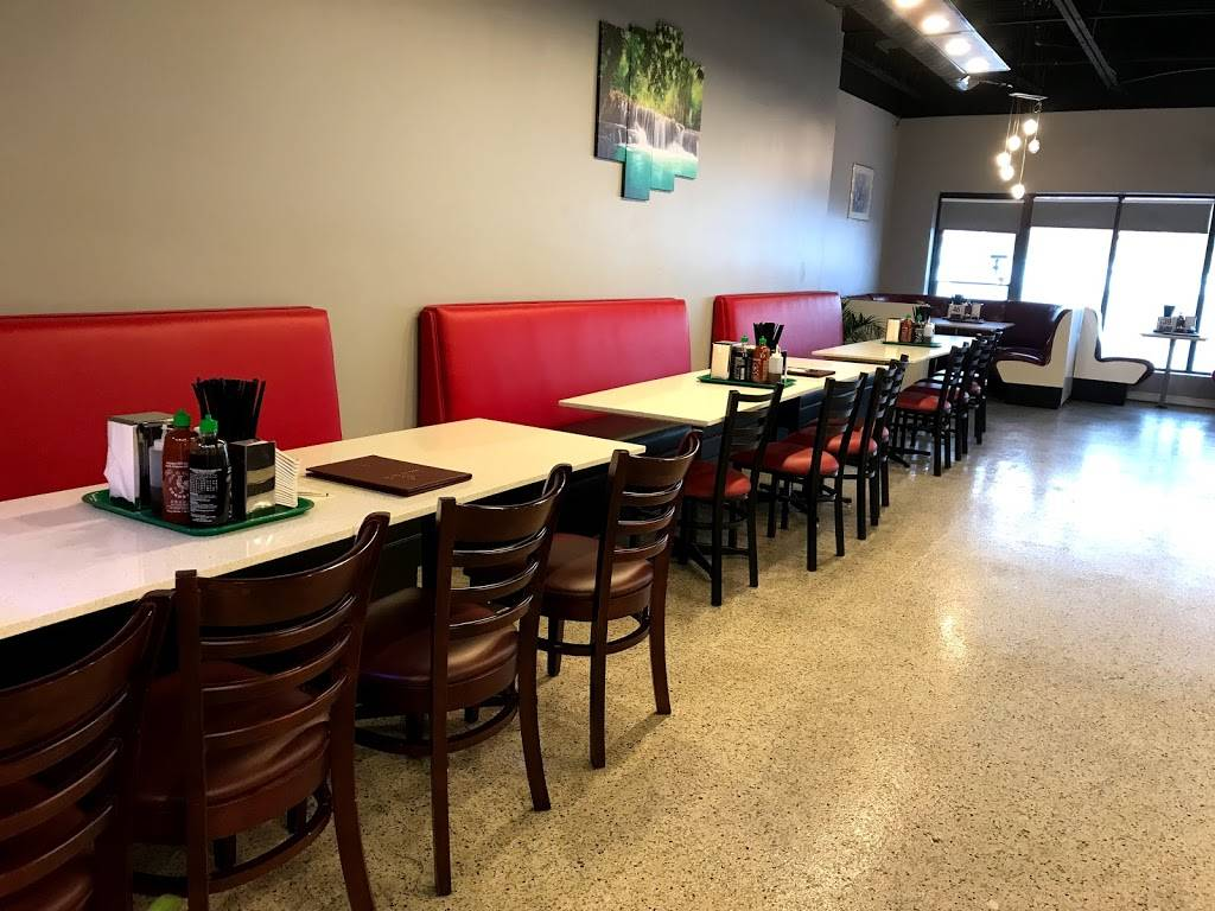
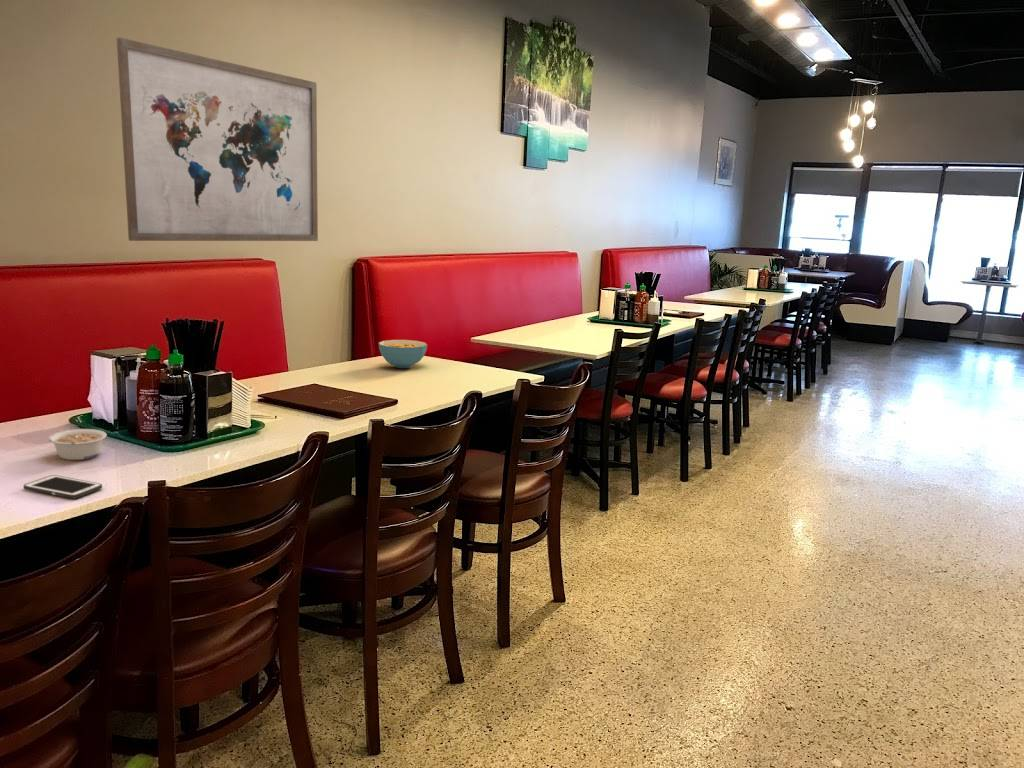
+ legume (79, 444)
+ cereal bowl (402, 355)
+ cell phone (63, 486)
+ wall art (231, 154)
